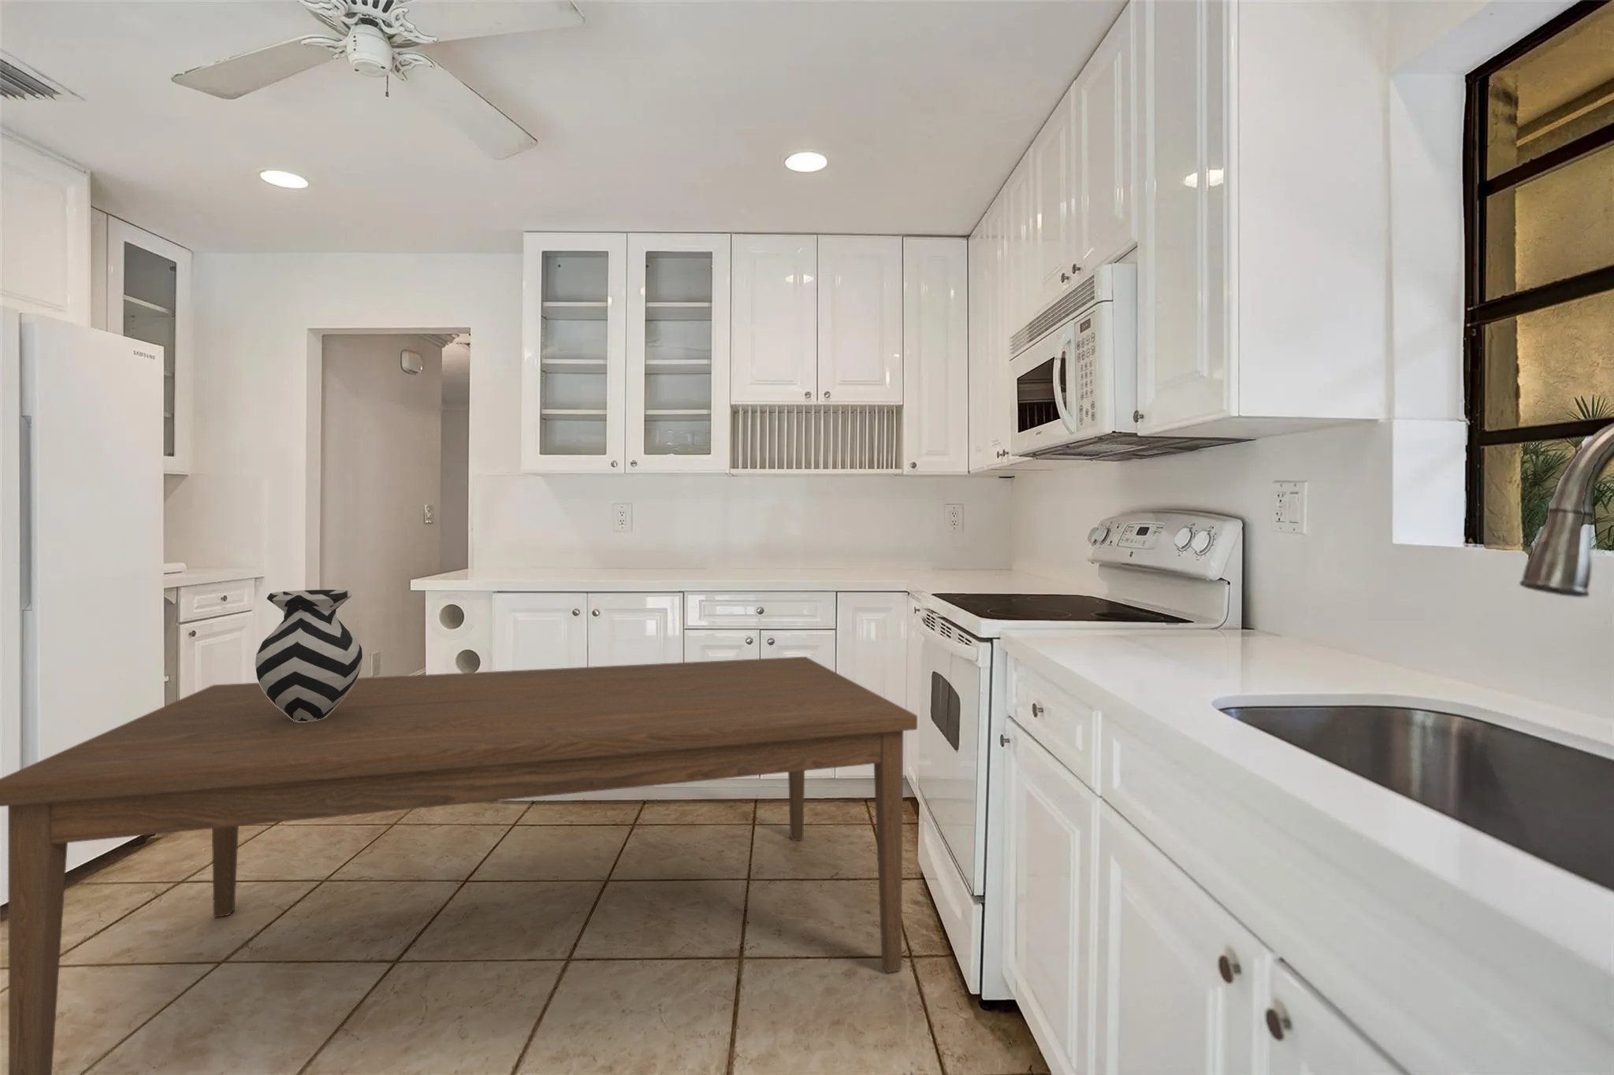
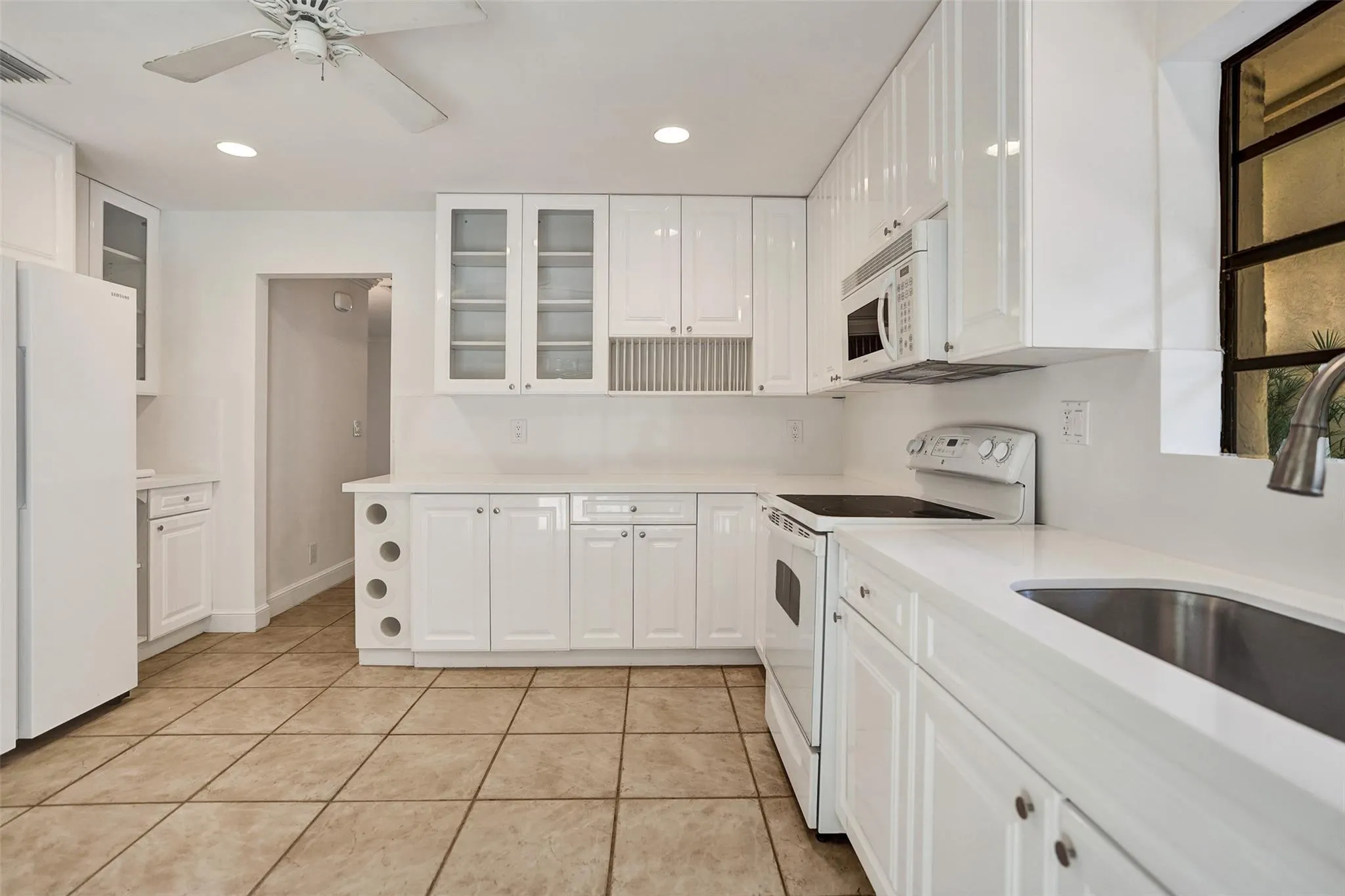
- dining table (539, 797)
- vase (310, 654)
